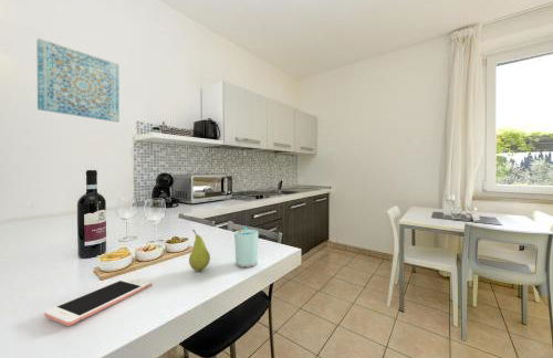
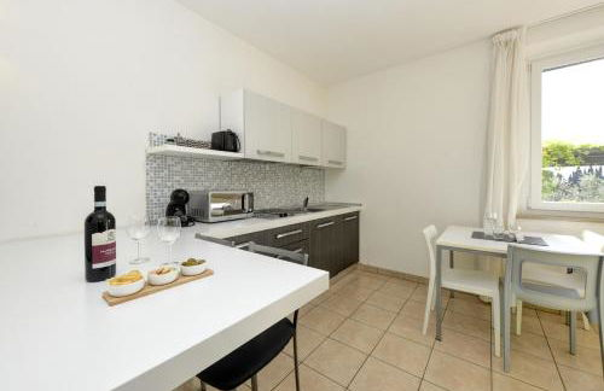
- fruit (199, 250)
- cell phone (104, 296)
- cup (246, 244)
- wall art (82, 84)
